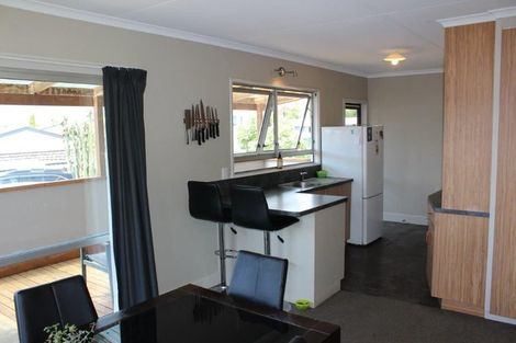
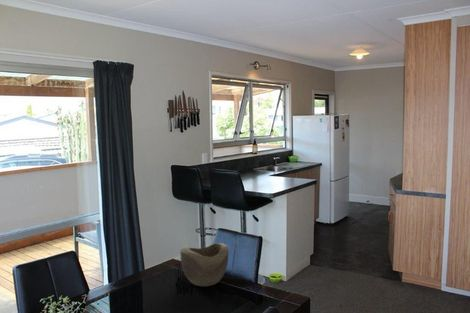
+ decorative bowl (204, 264)
